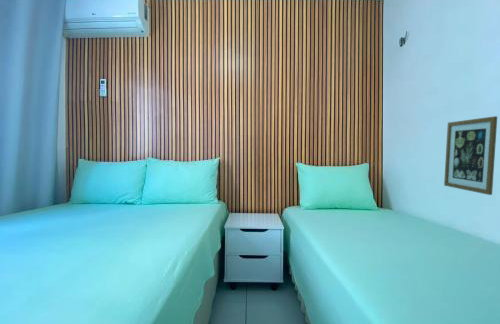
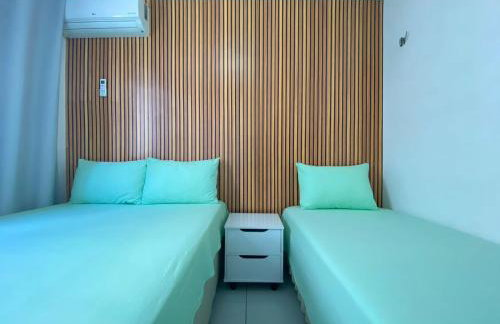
- wall art (467, 155)
